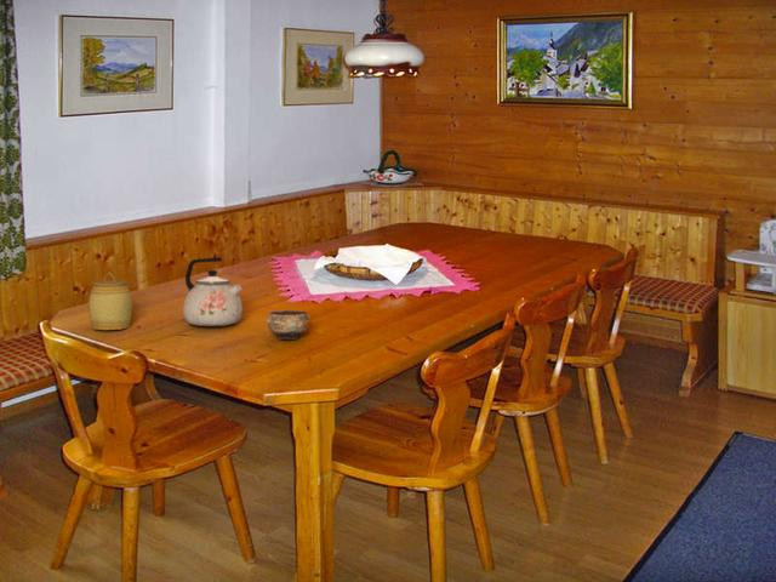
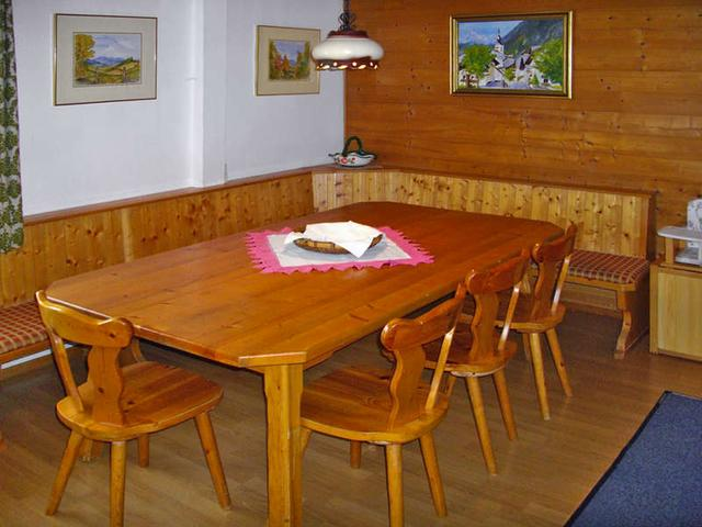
- jar (109, 299)
- kettle (213, 291)
- ceramic bowl (287, 325)
